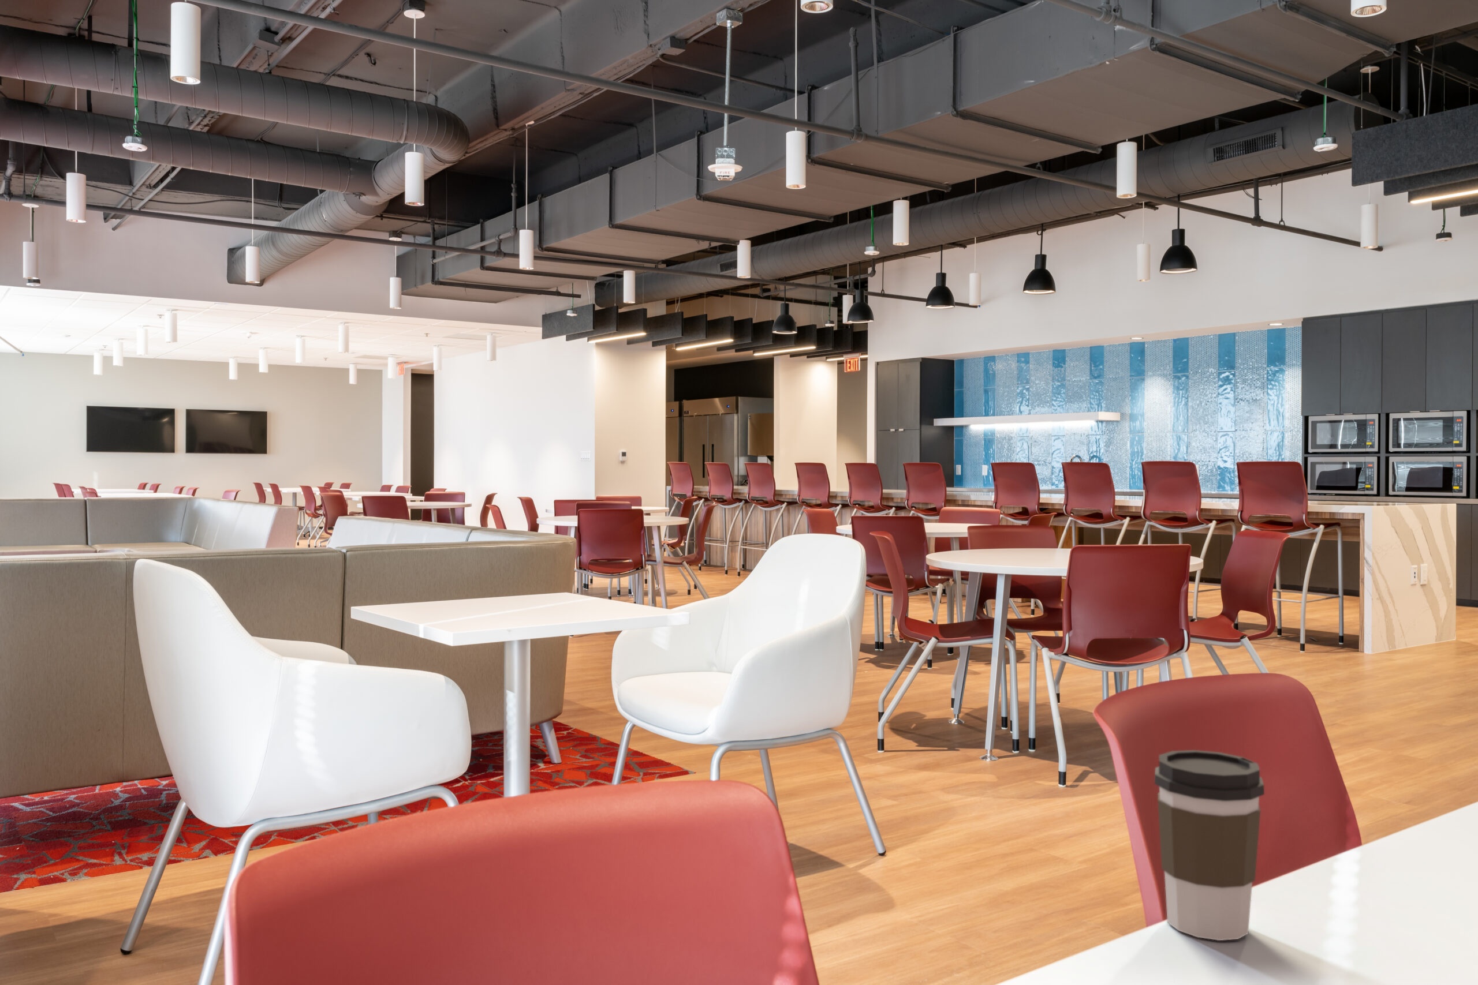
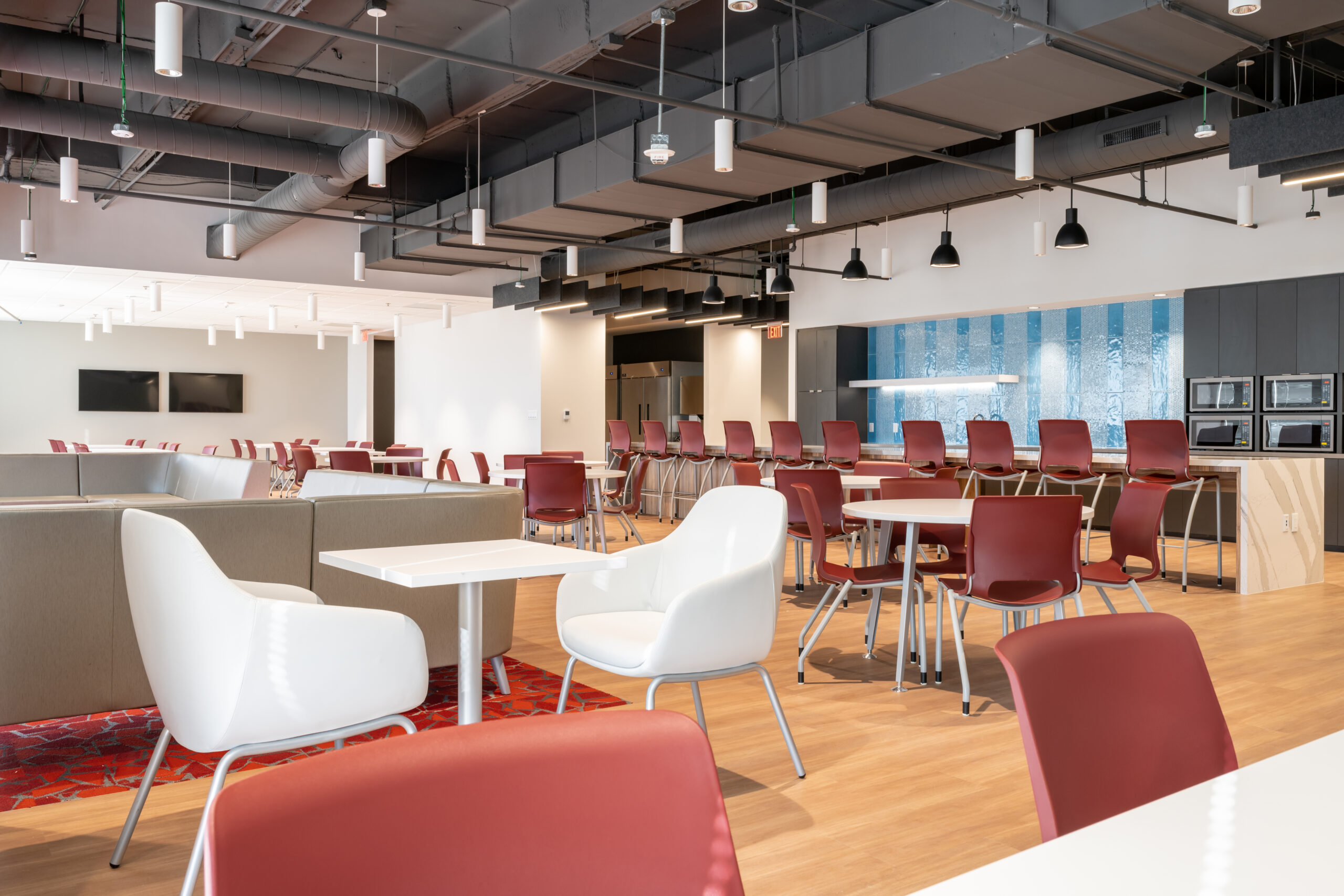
- coffee cup (1207, 843)
